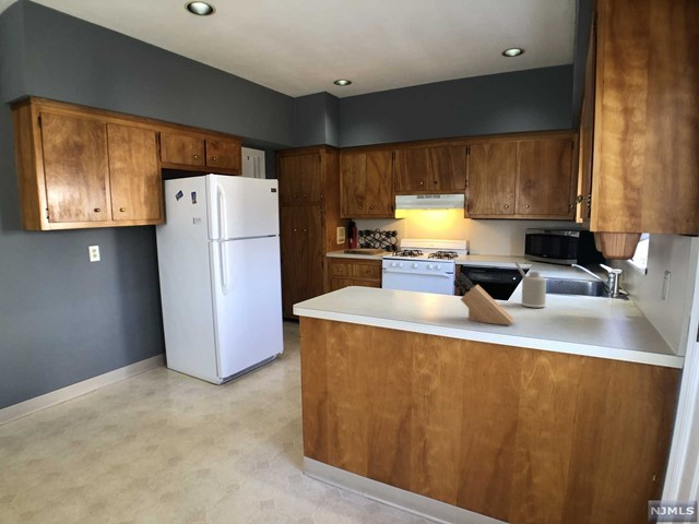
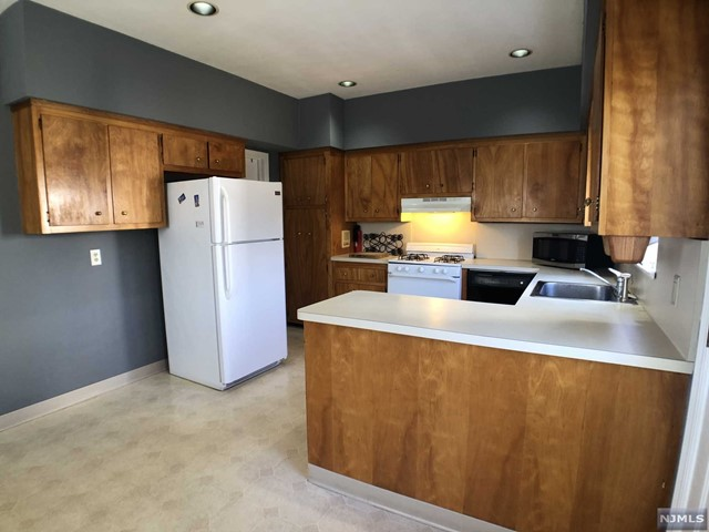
- knife block (482, 297)
- soap dispenser (530, 284)
